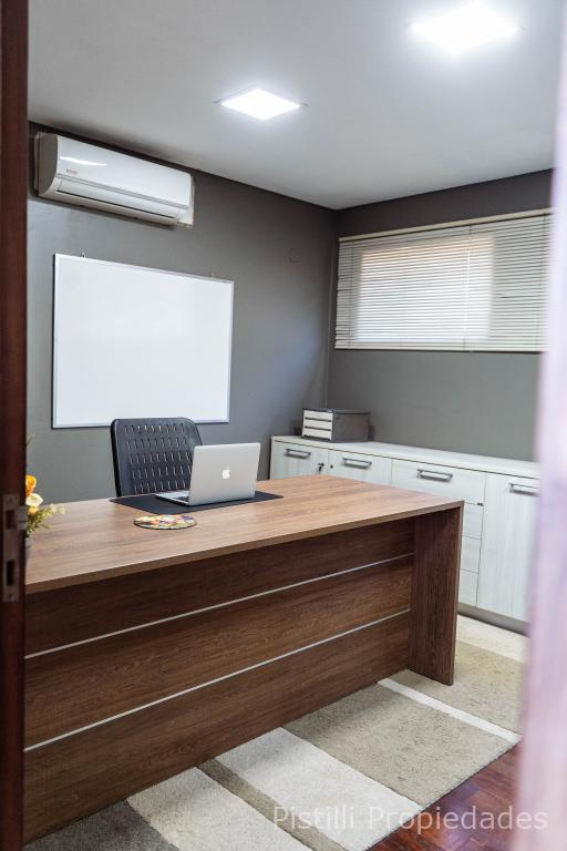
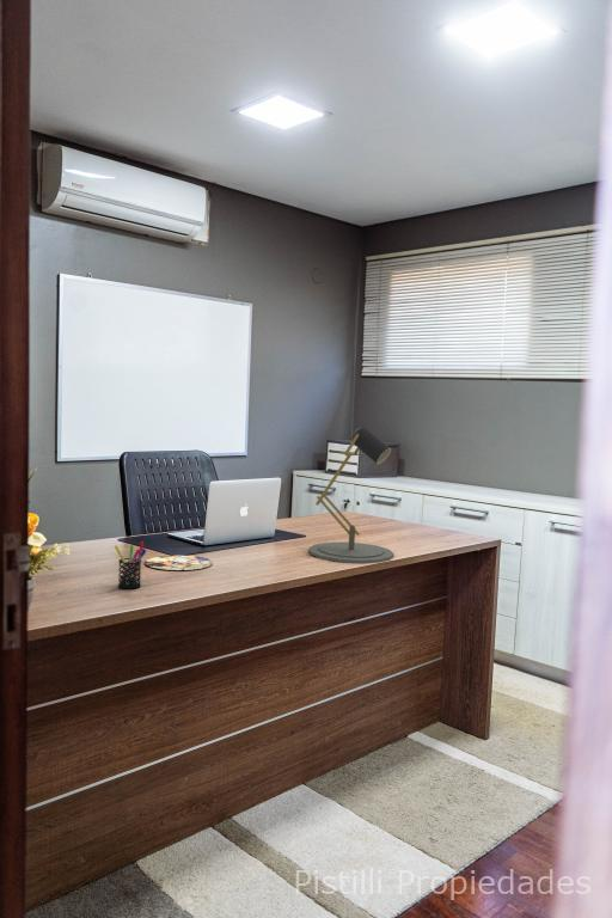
+ pen holder (131, 563)
+ desk lamp (336, 477)
